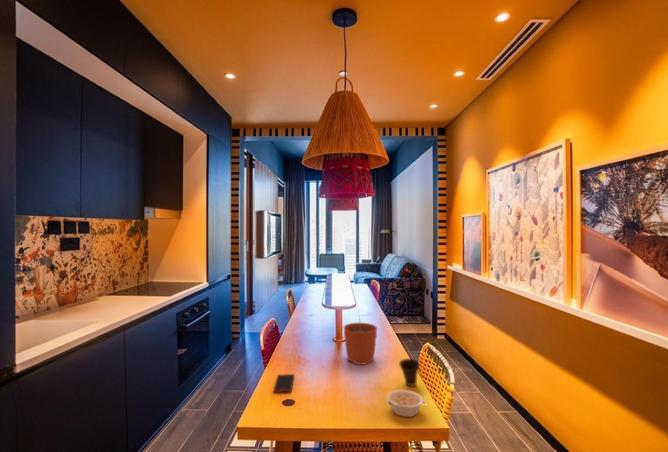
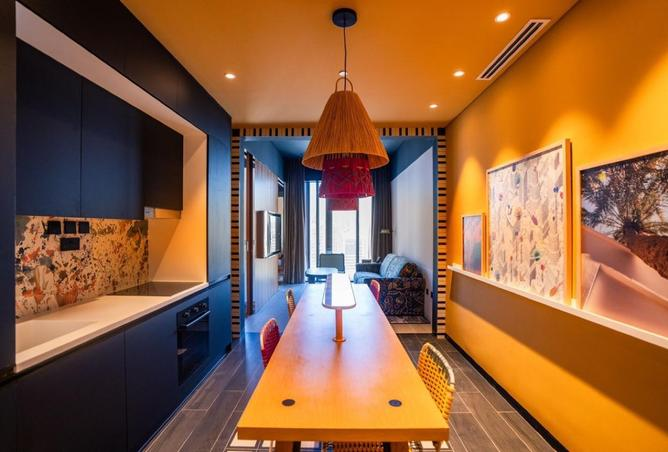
- cell phone (284, 383)
- legume (406, 403)
- cup (409, 373)
- plant pot (360, 335)
